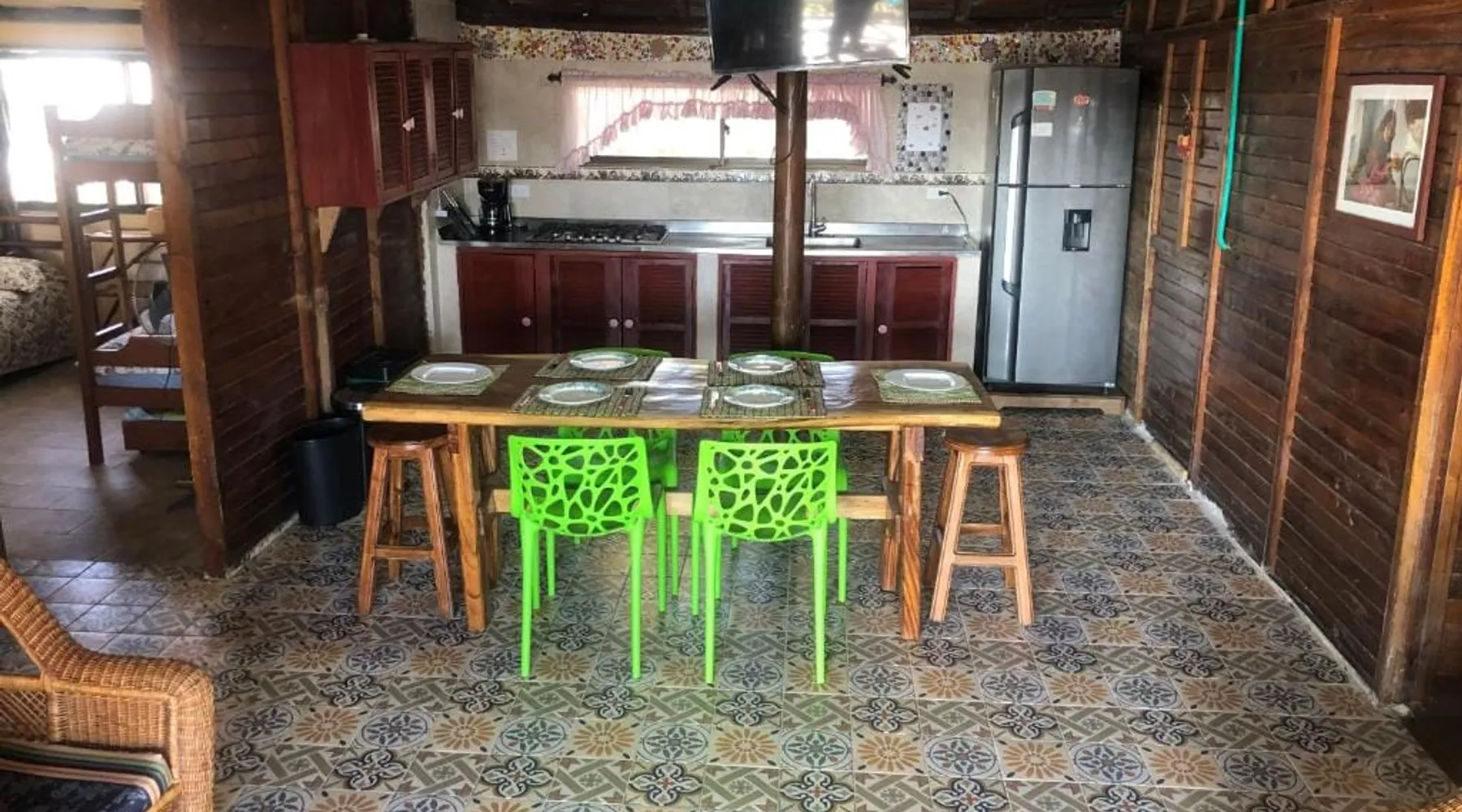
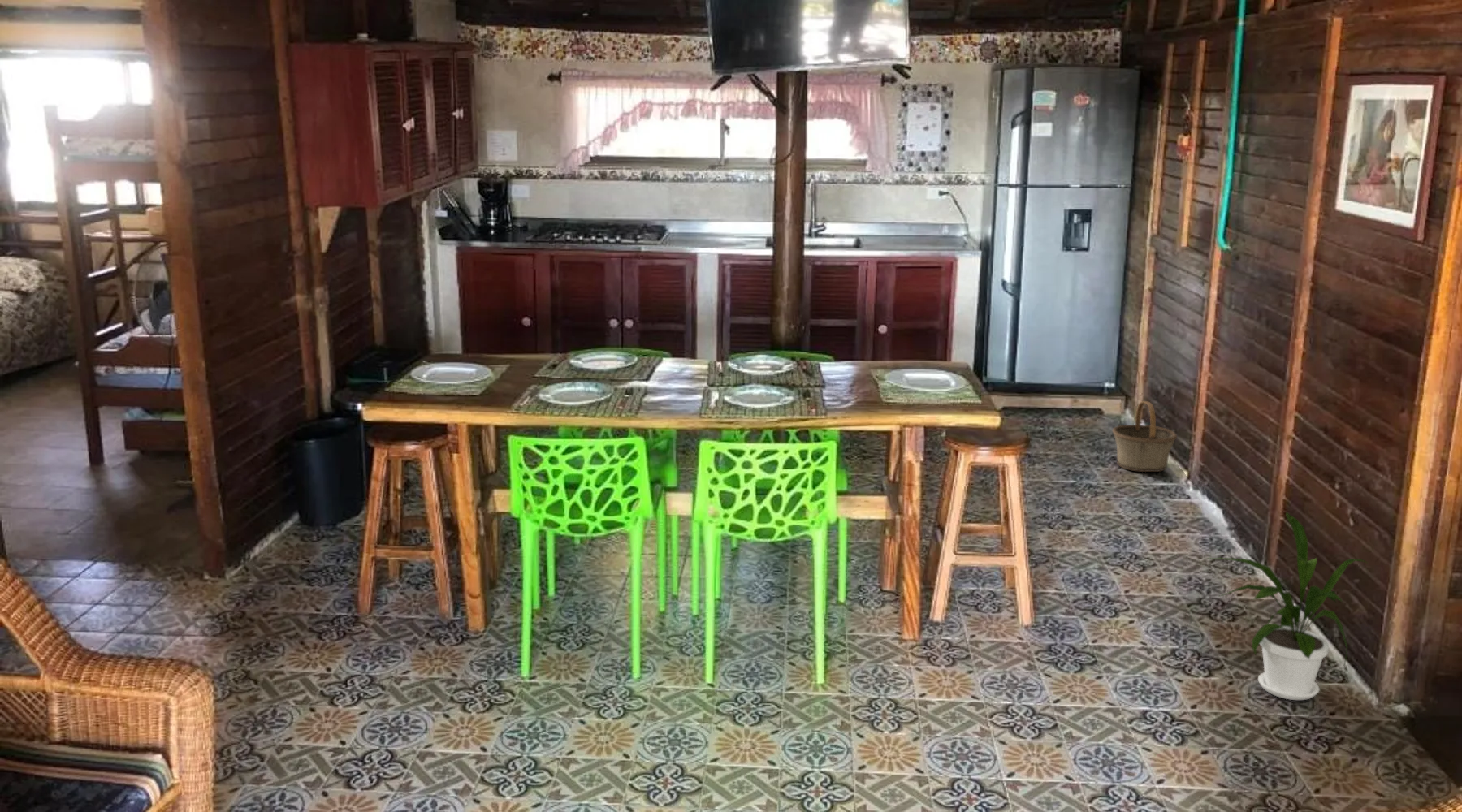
+ basket (1144, 434)
+ house plant (1293, 609)
